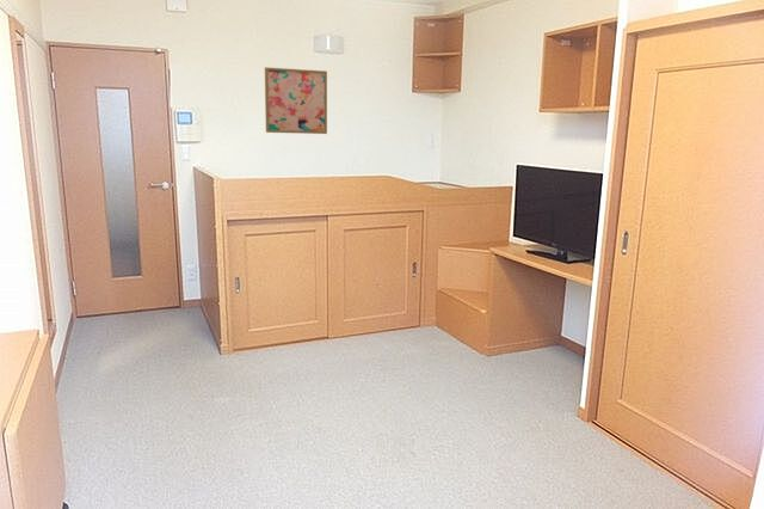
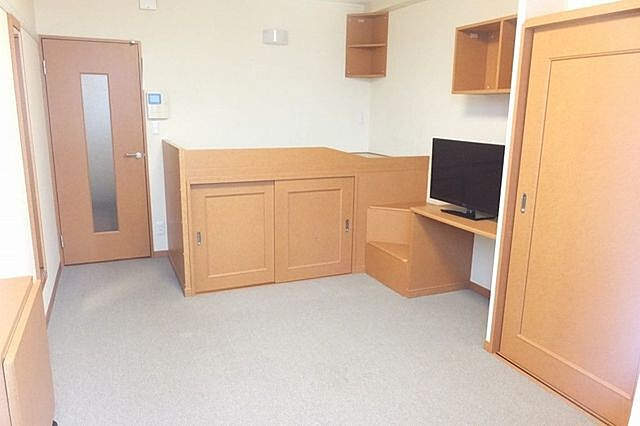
- wall art (296, 102)
